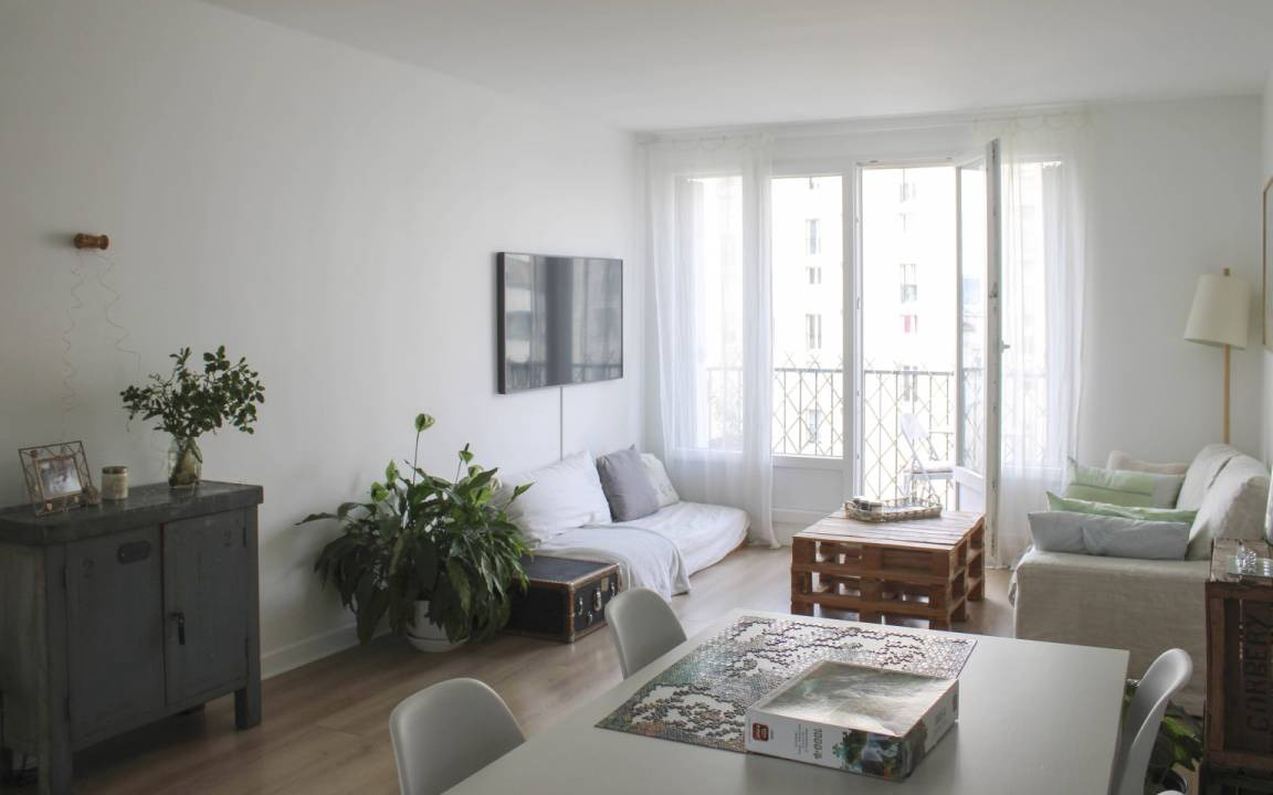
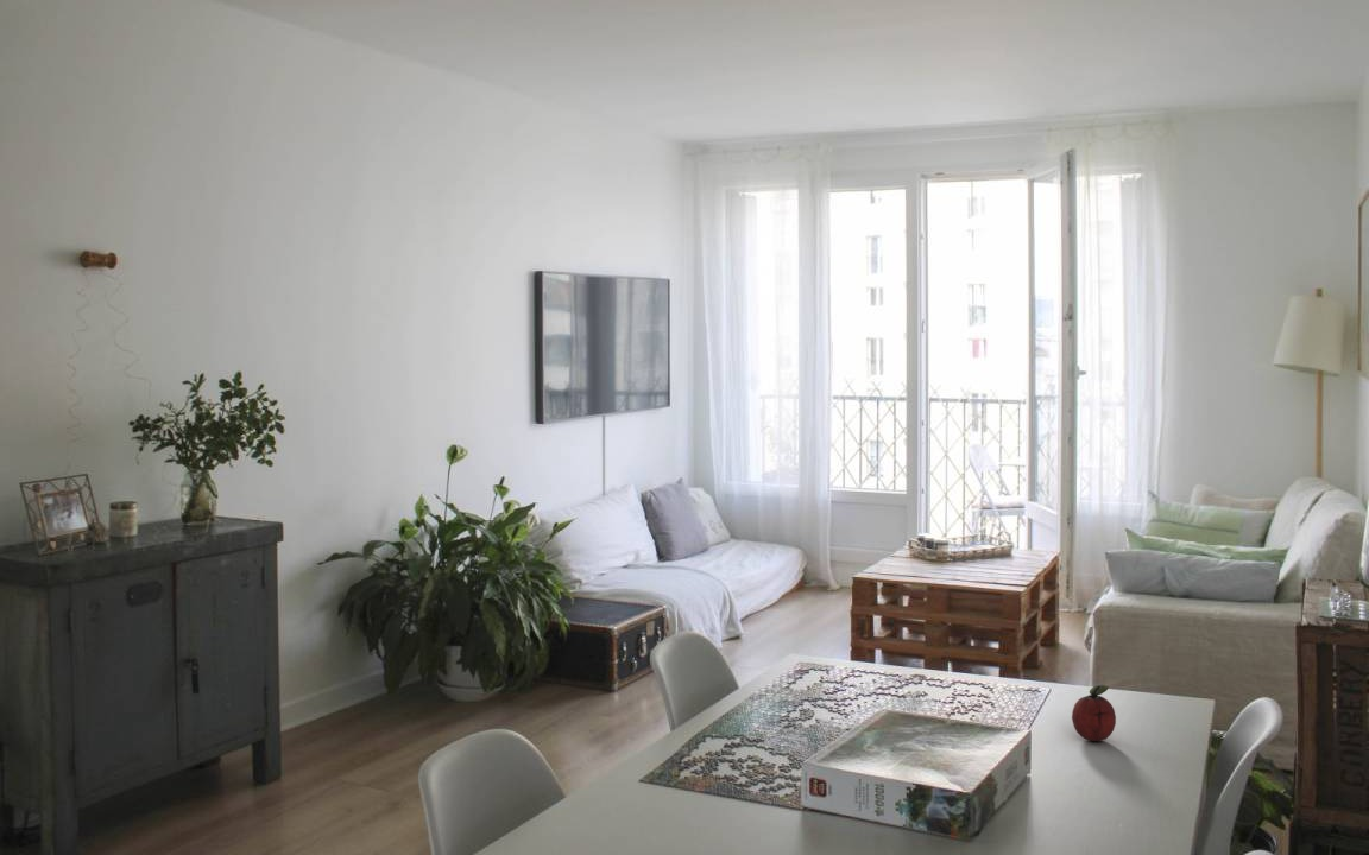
+ fruit (1094, 712)
